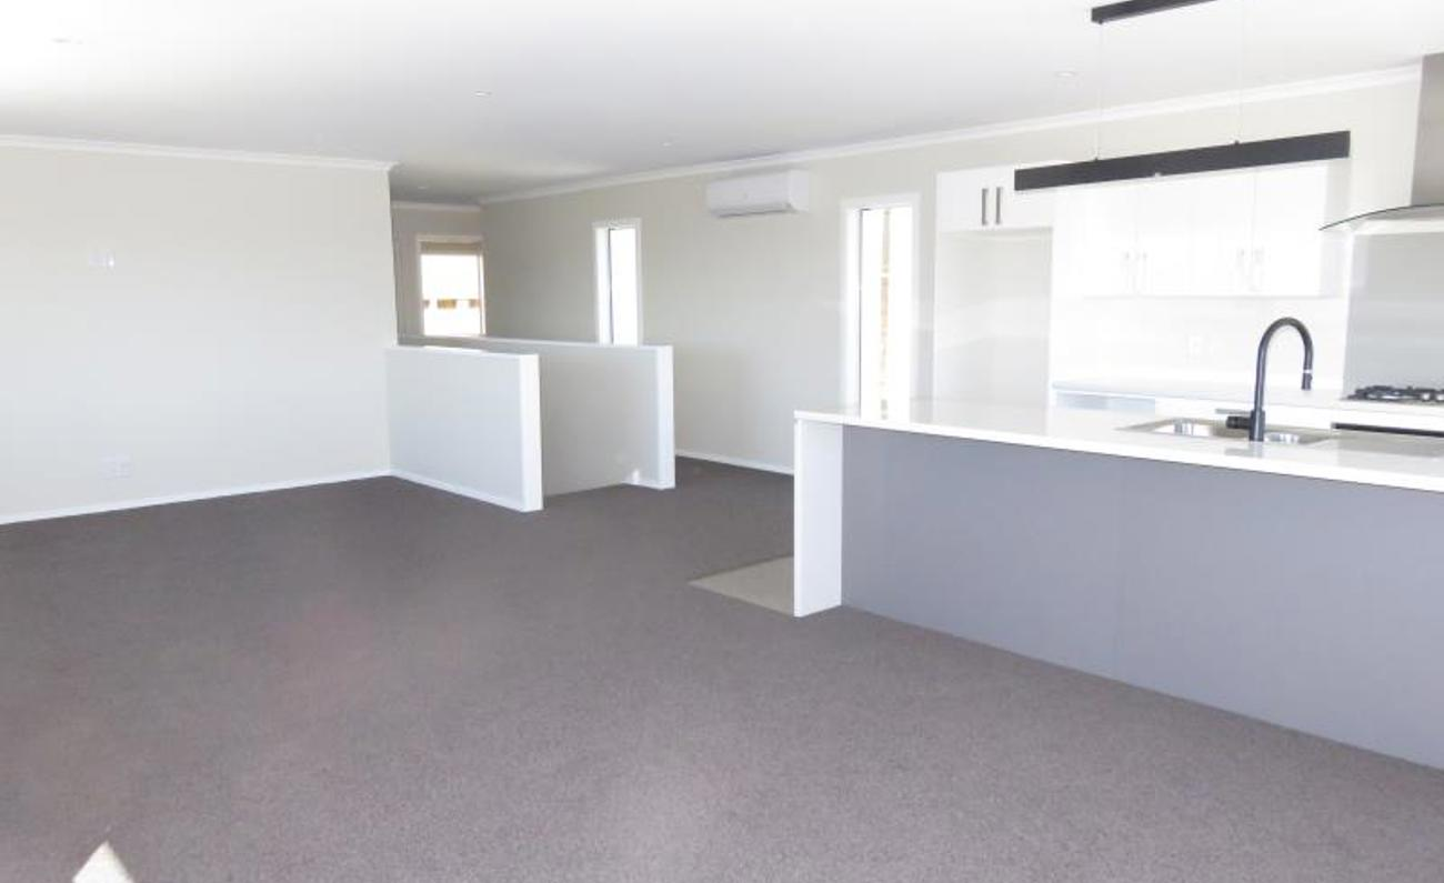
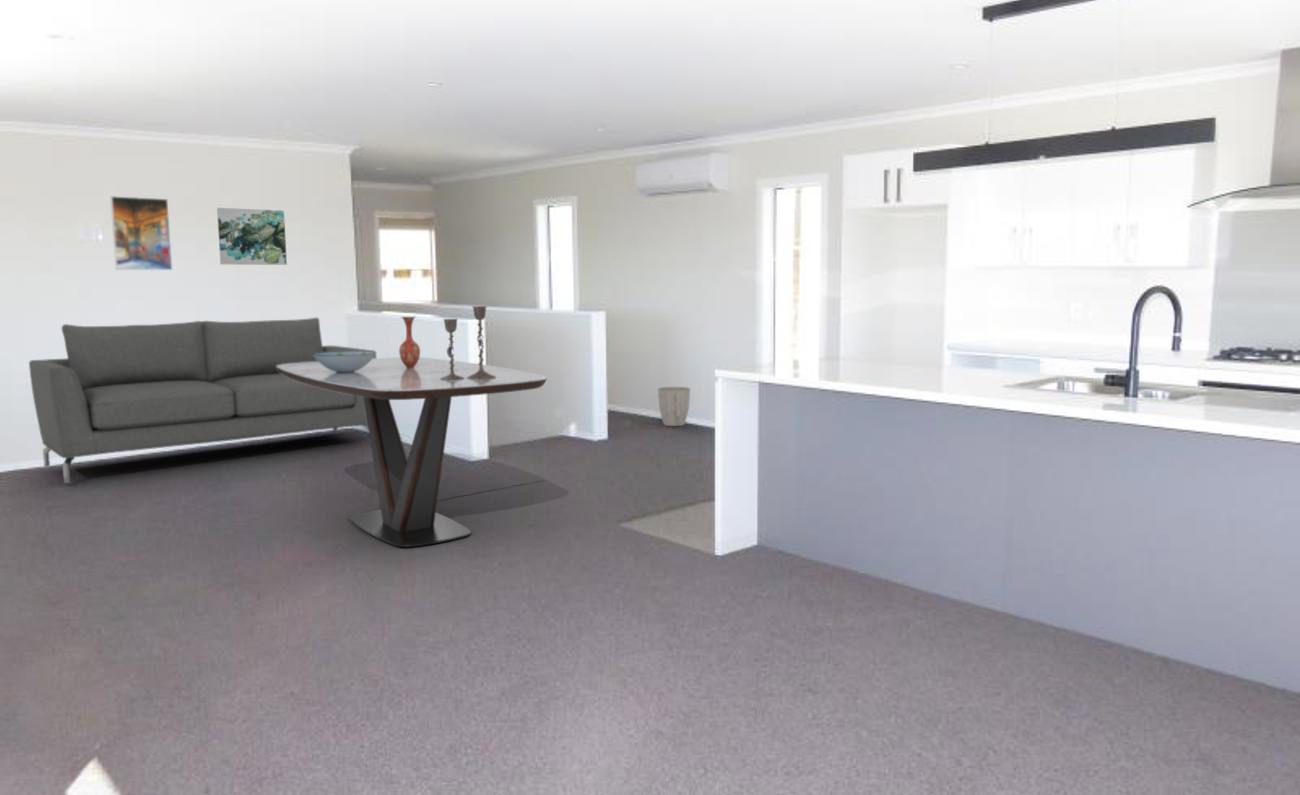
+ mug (676, 407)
+ dining table (404, 449)
+ candlestick (477, 340)
+ vase (409, 342)
+ decorative bowl (345, 362)
+ sofa (215, 388)
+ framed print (141, 234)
+ wall art (252, 237)
